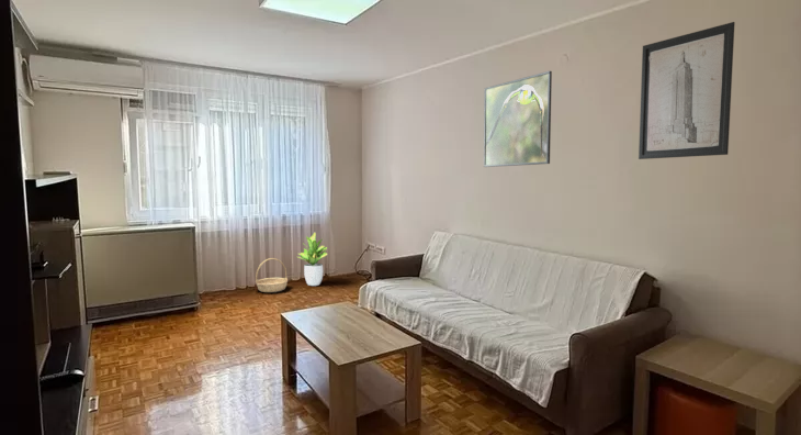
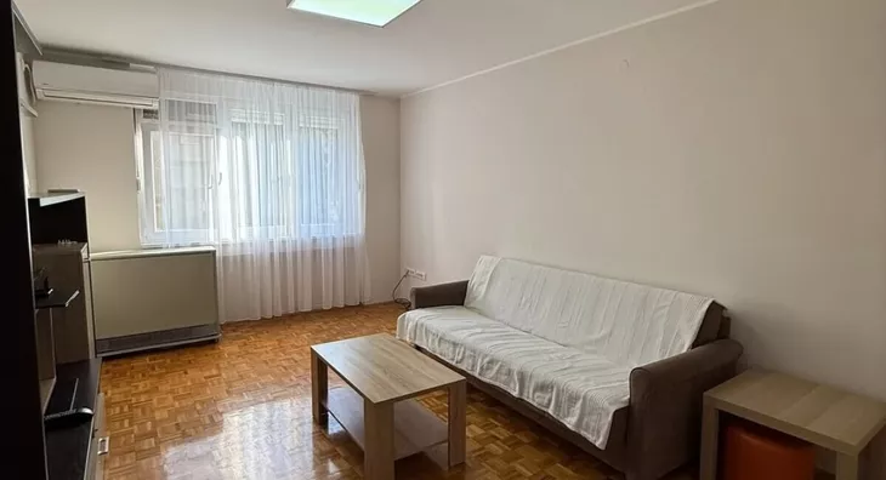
- potted plant (313, 258)
- basket (271, 278)
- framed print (515, 123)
- wall art (681, 97)
